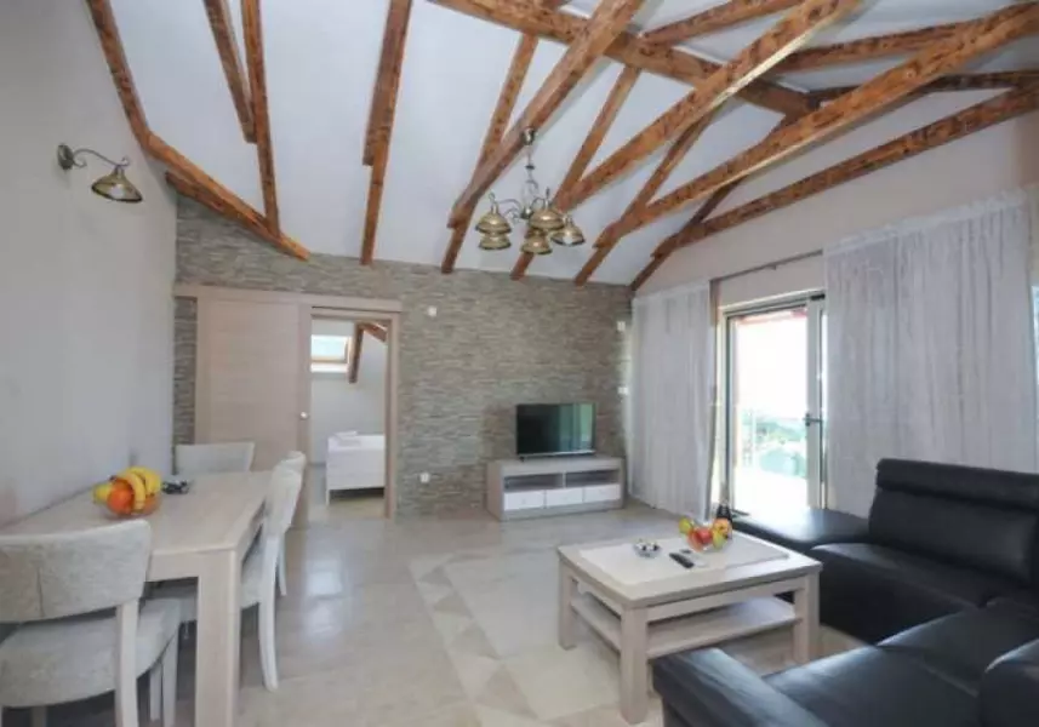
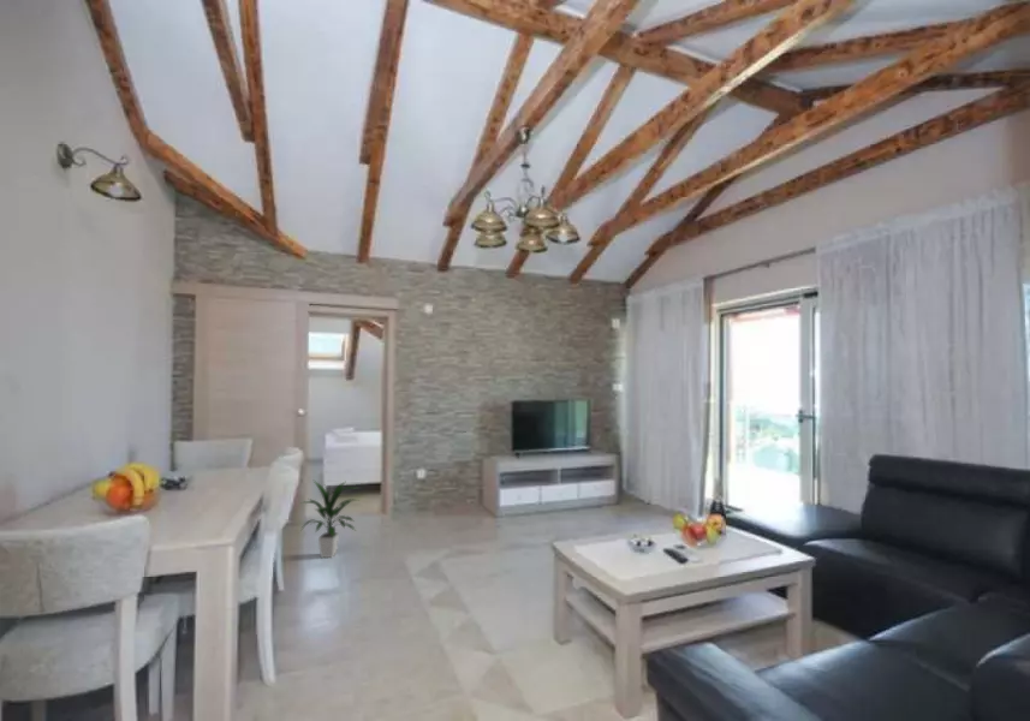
+ indoor plant (331, 517)
